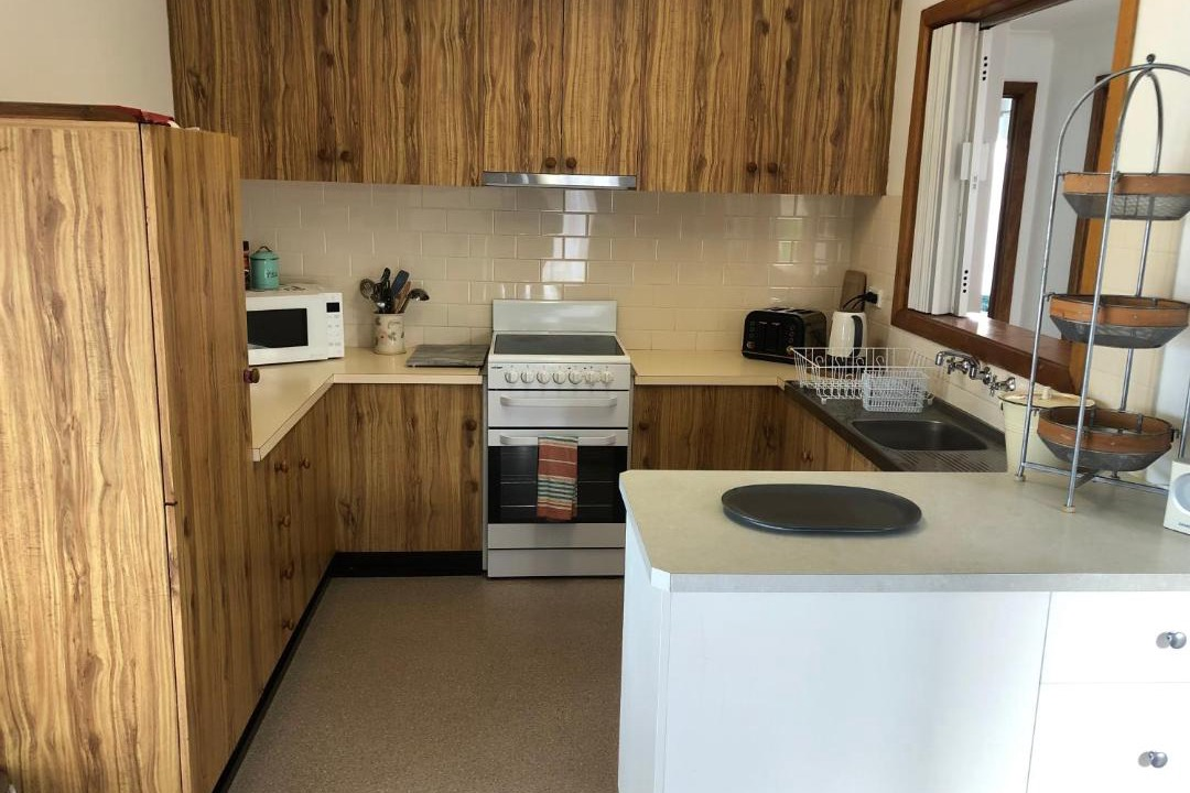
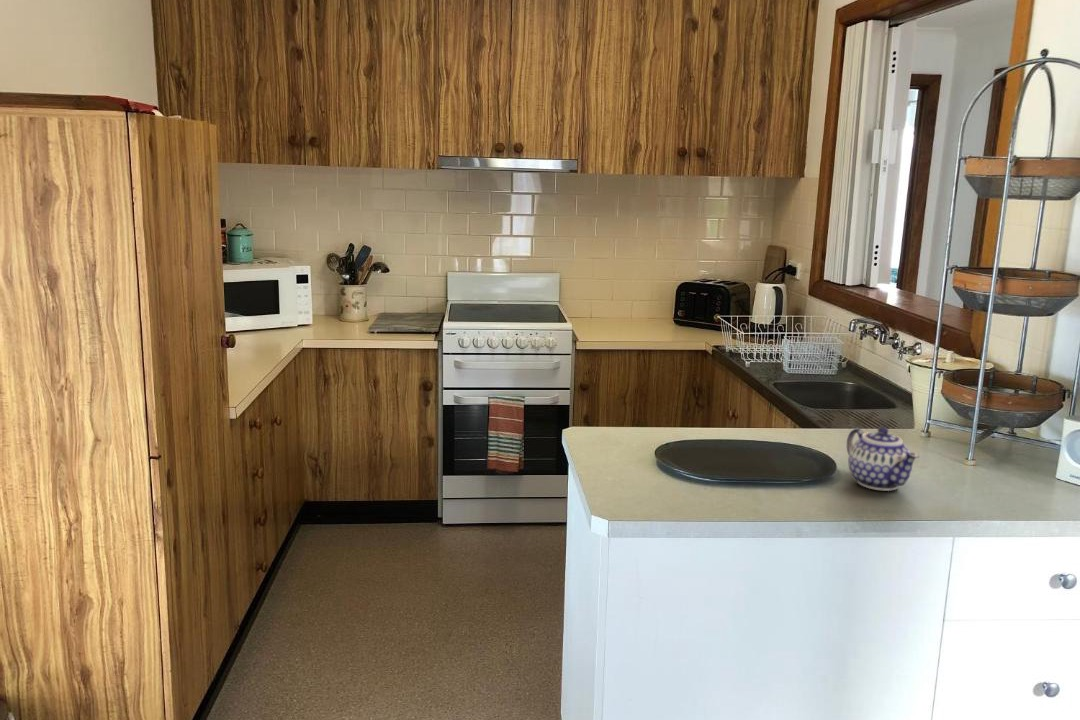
+ teapot (880, 456)
